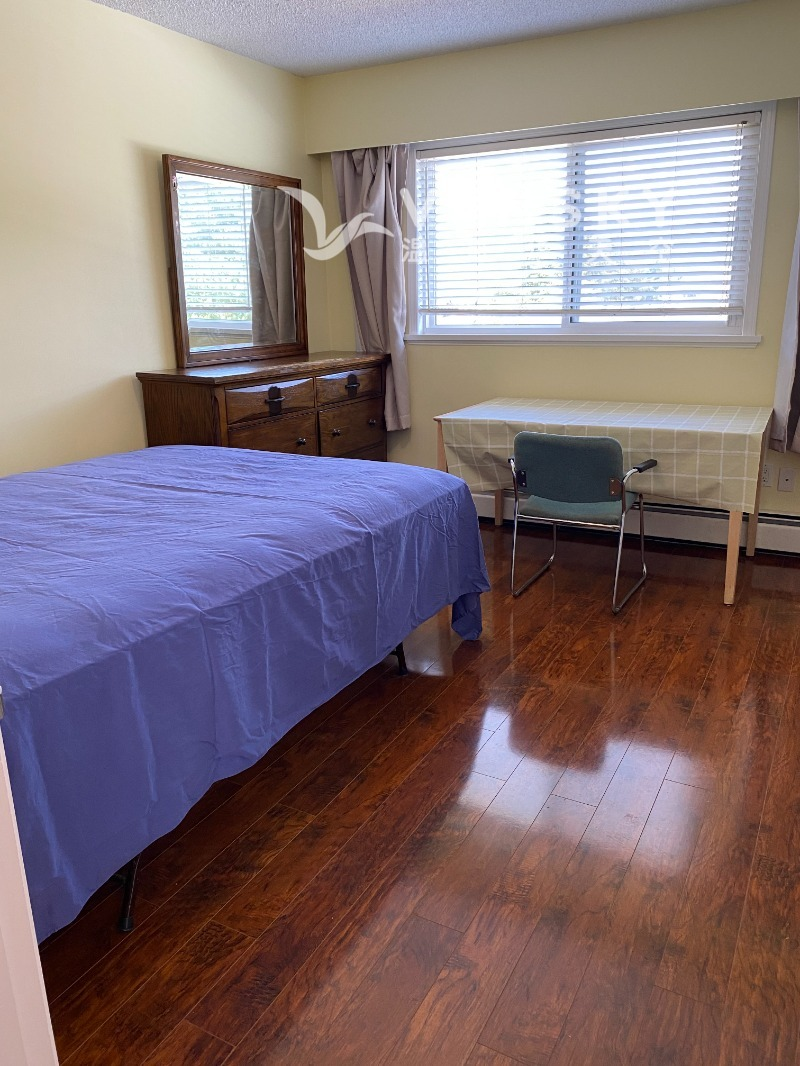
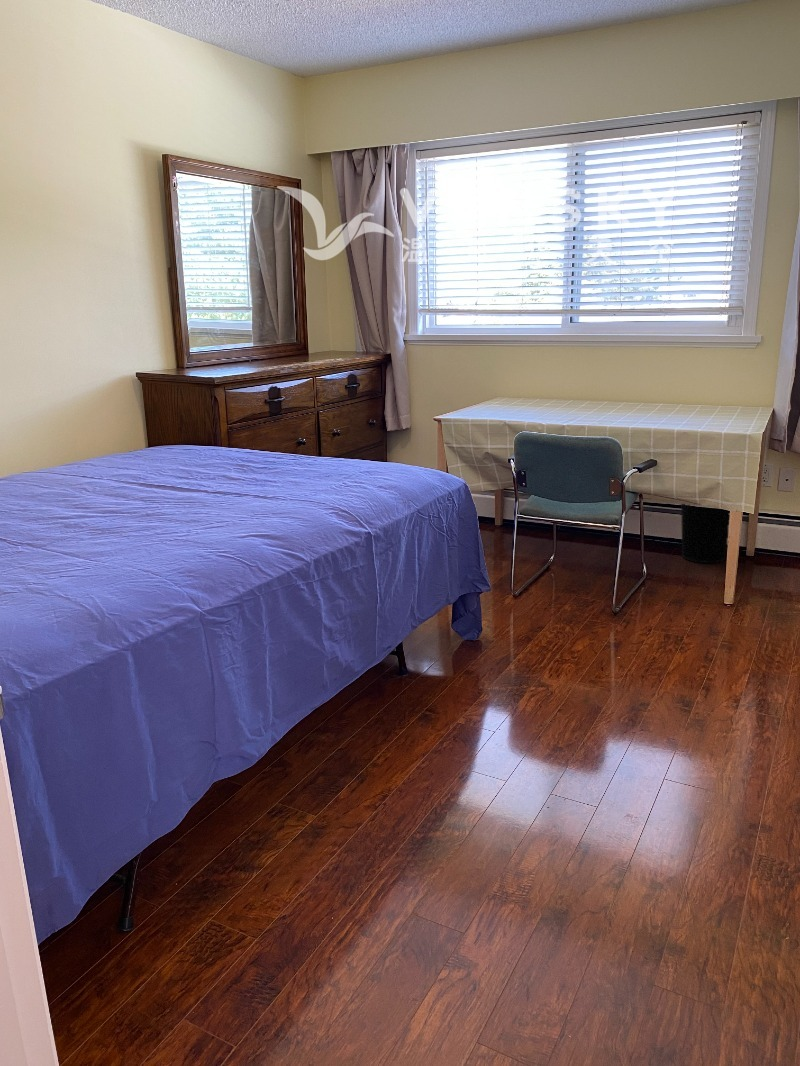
+ wastebasket (705, 527)
